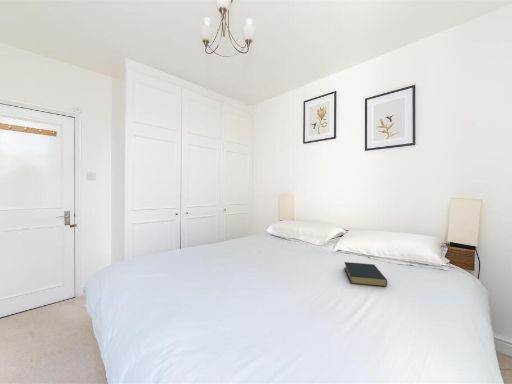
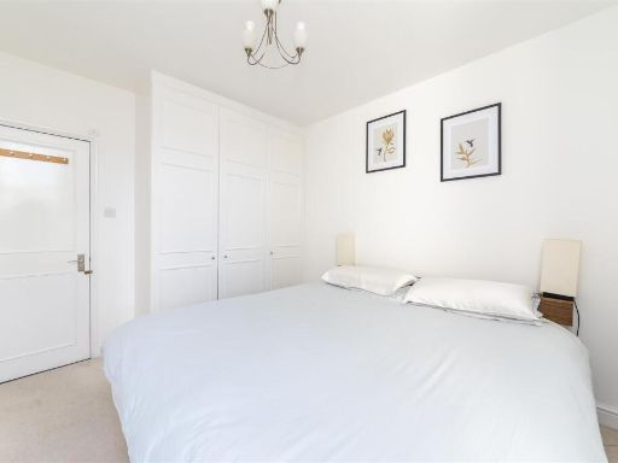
- hardback book (363, 273)
